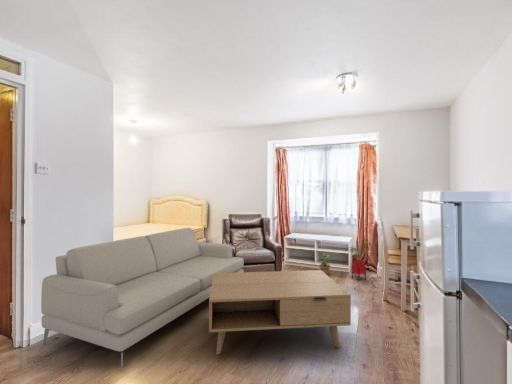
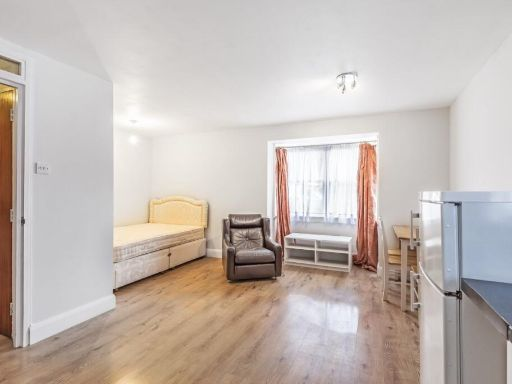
- potted plant (323, 263)
- coffee table (274, 308)
- house plant (360, 259)
- sofa (164, 272)
